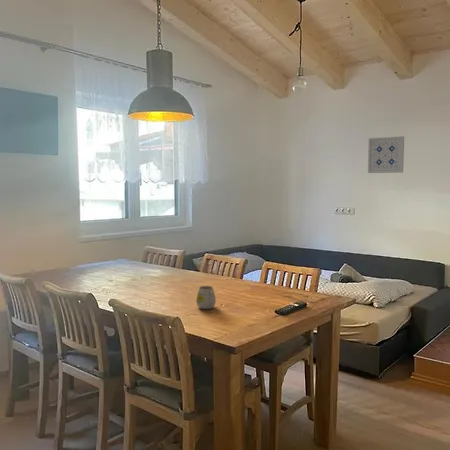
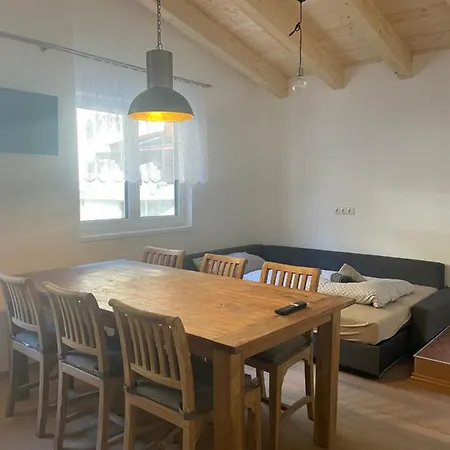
- mug (207, 297)
- wall art (385, 155)
